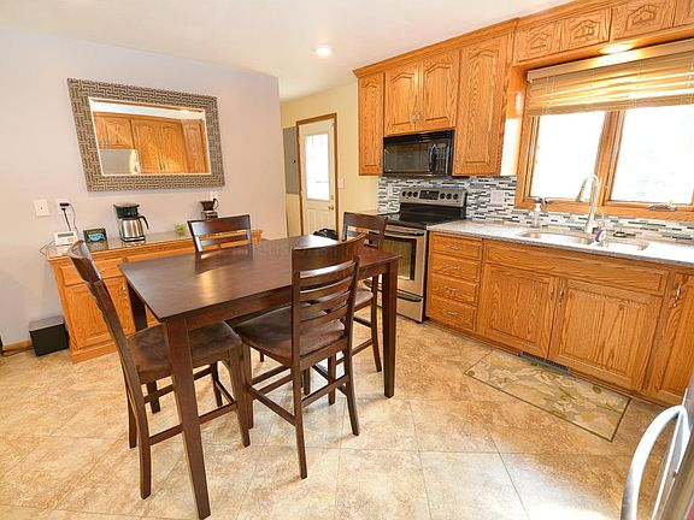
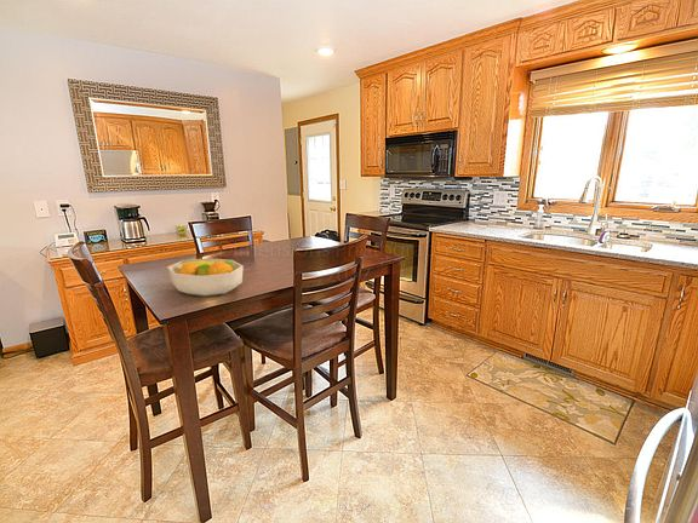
+ fruit bowl (205, 272)
